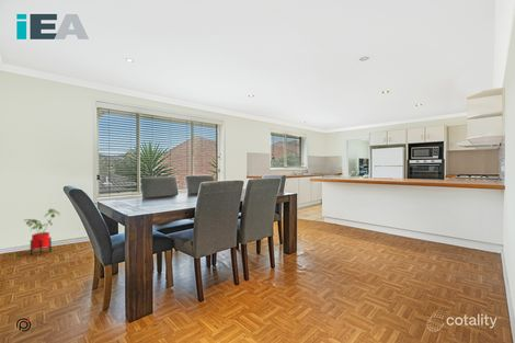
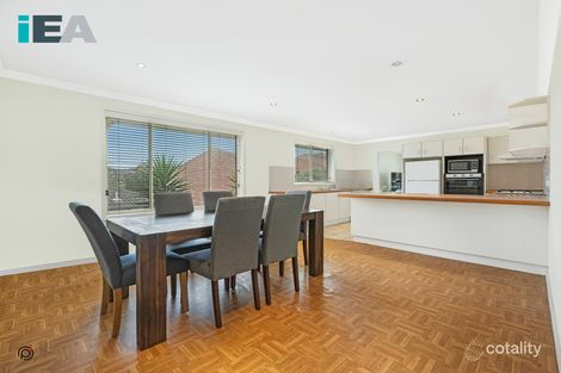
- house plant (43, 230)
